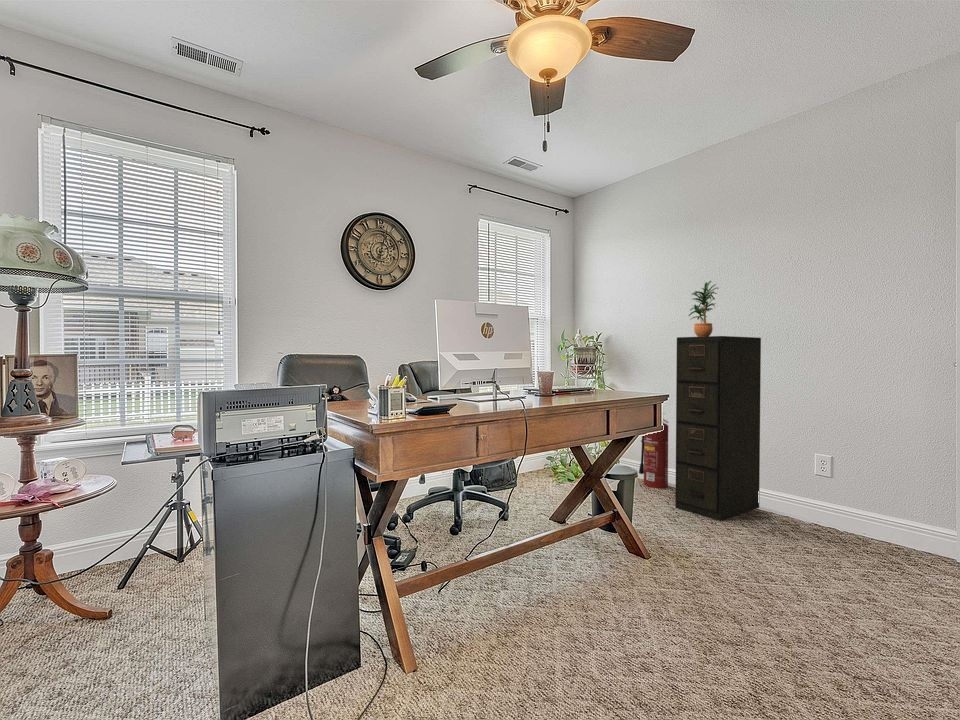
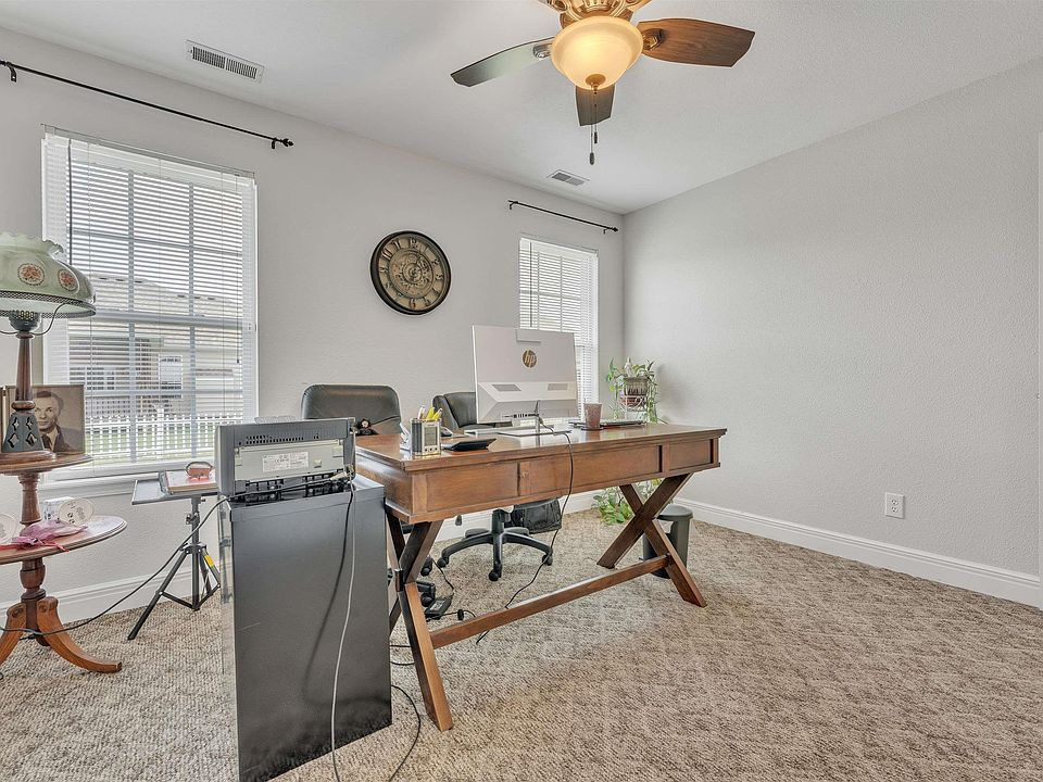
- filing cabinet (716, 423)
- fire extinguisher (653, 448)
- potted plant (704, 308)
